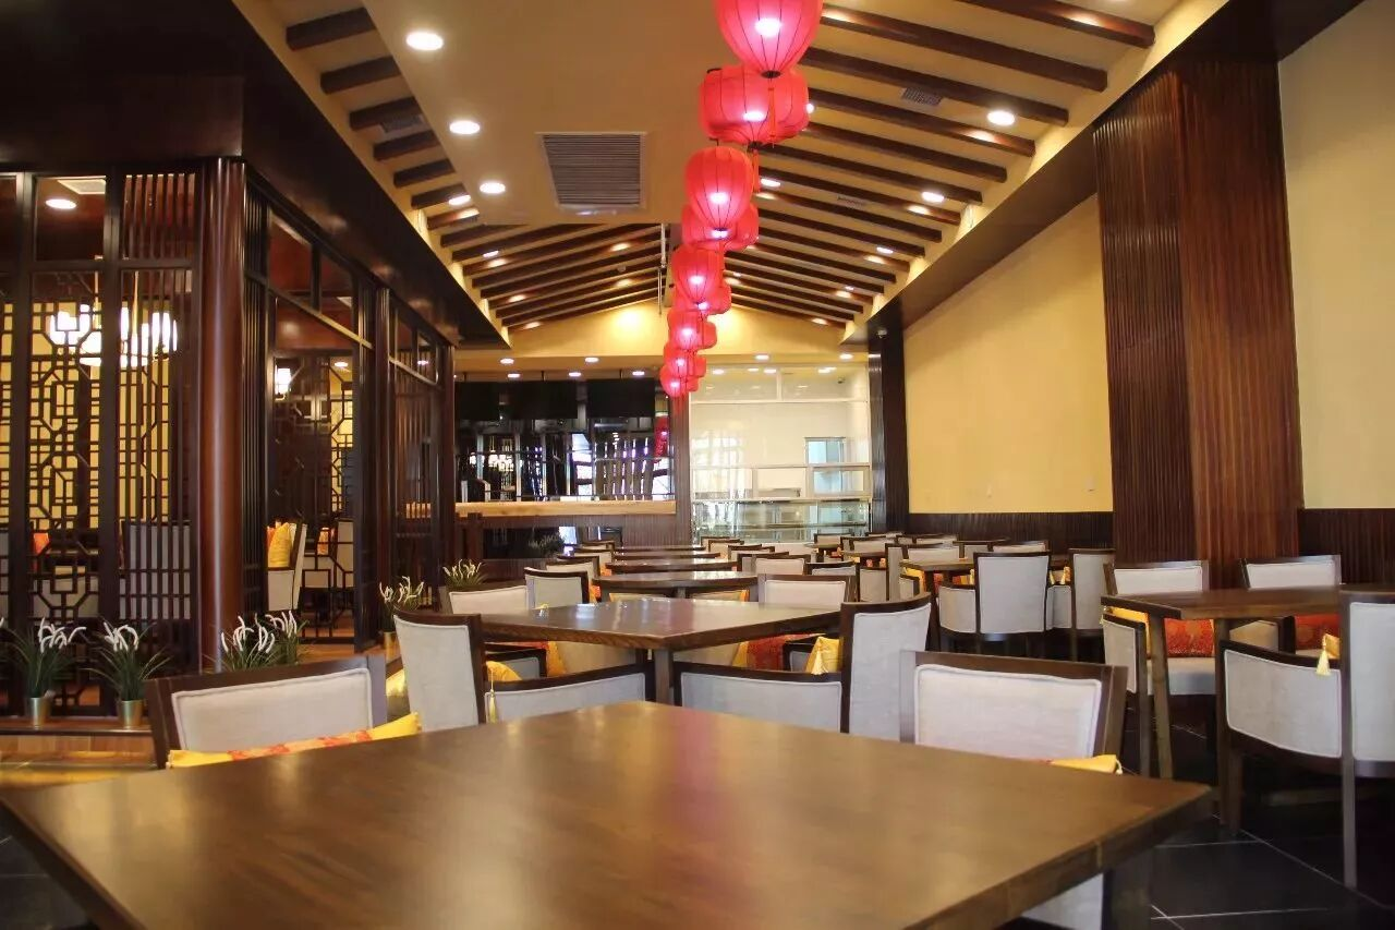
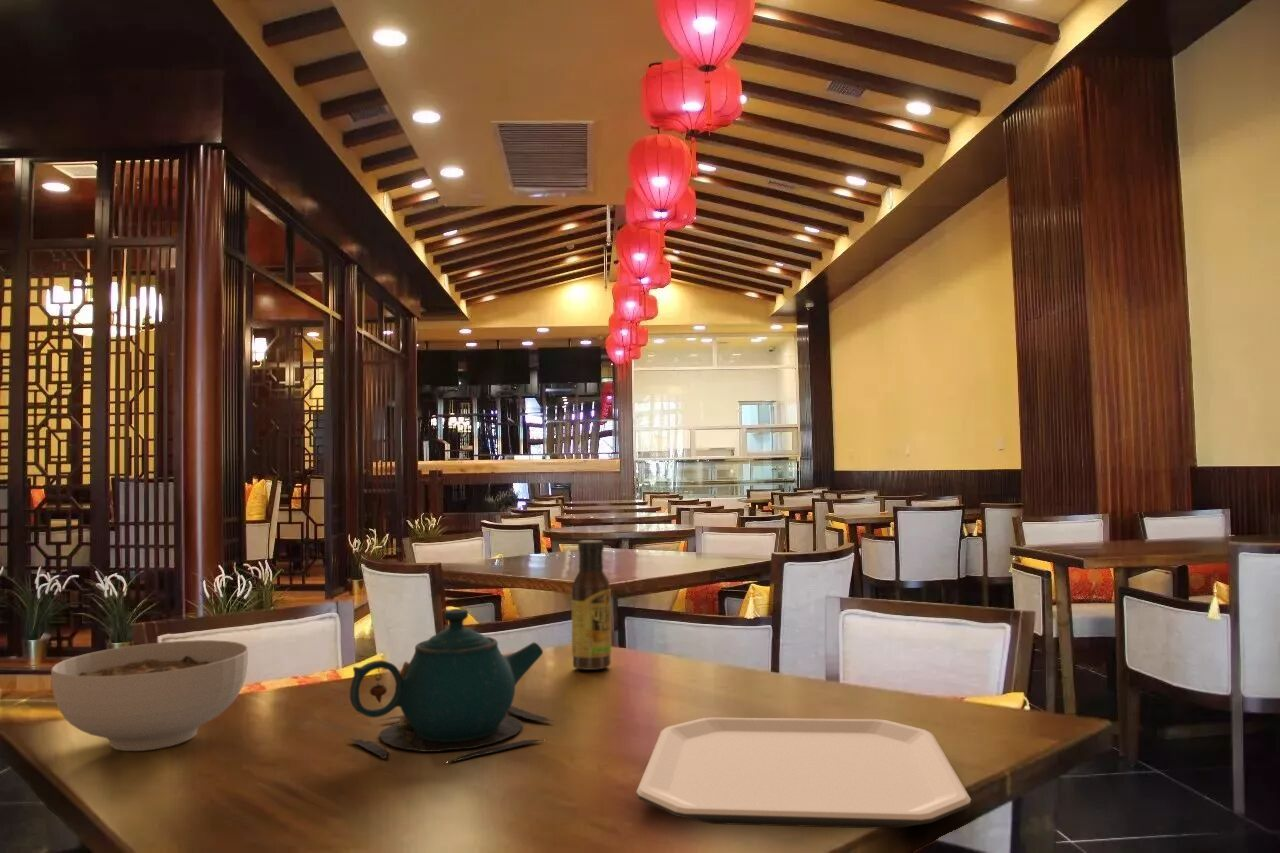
+ plate (797, 769)
+ sauce bottle (590, 603)
+ bowl (154, 698)
+ teapot (449, 671)
